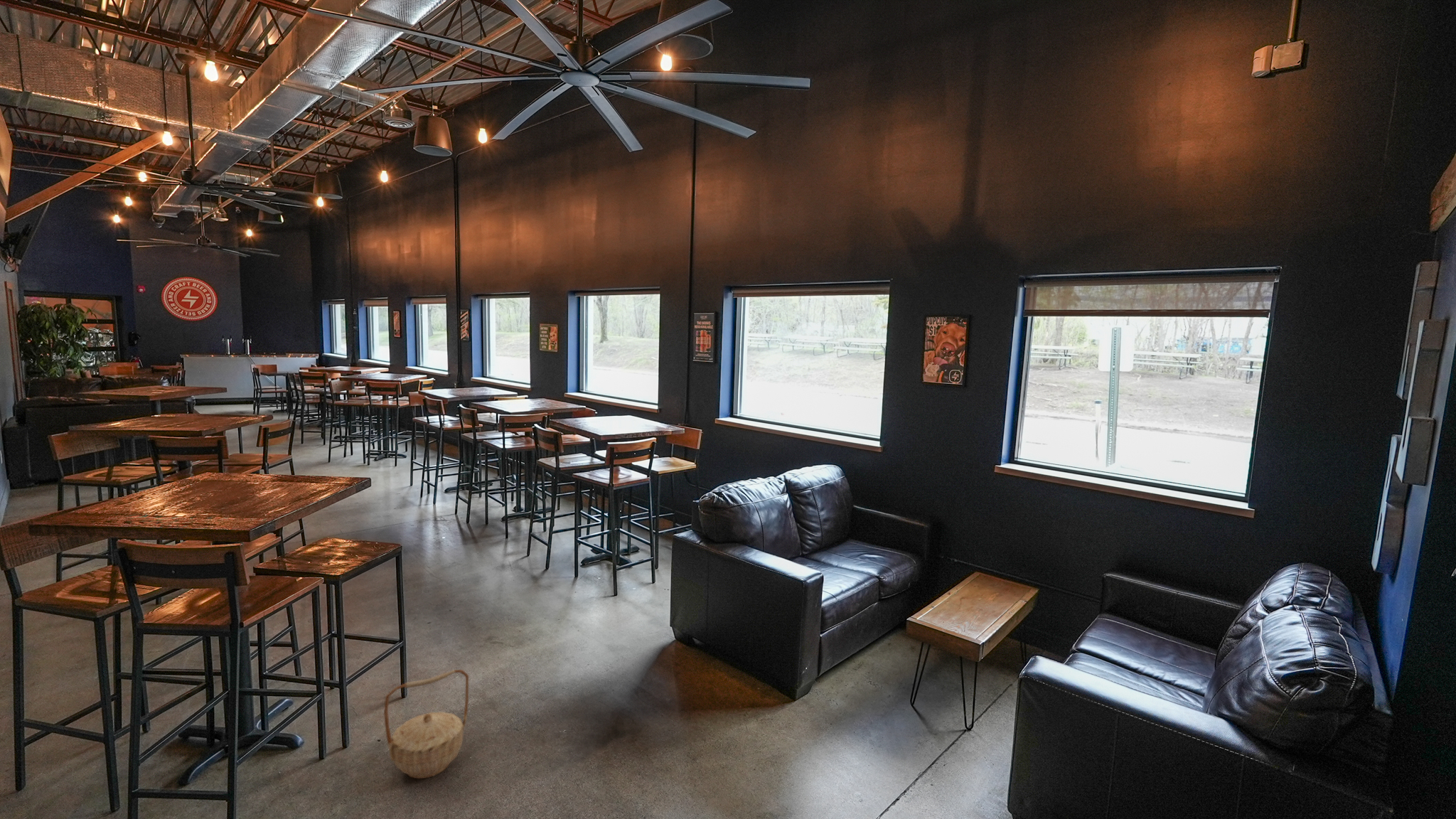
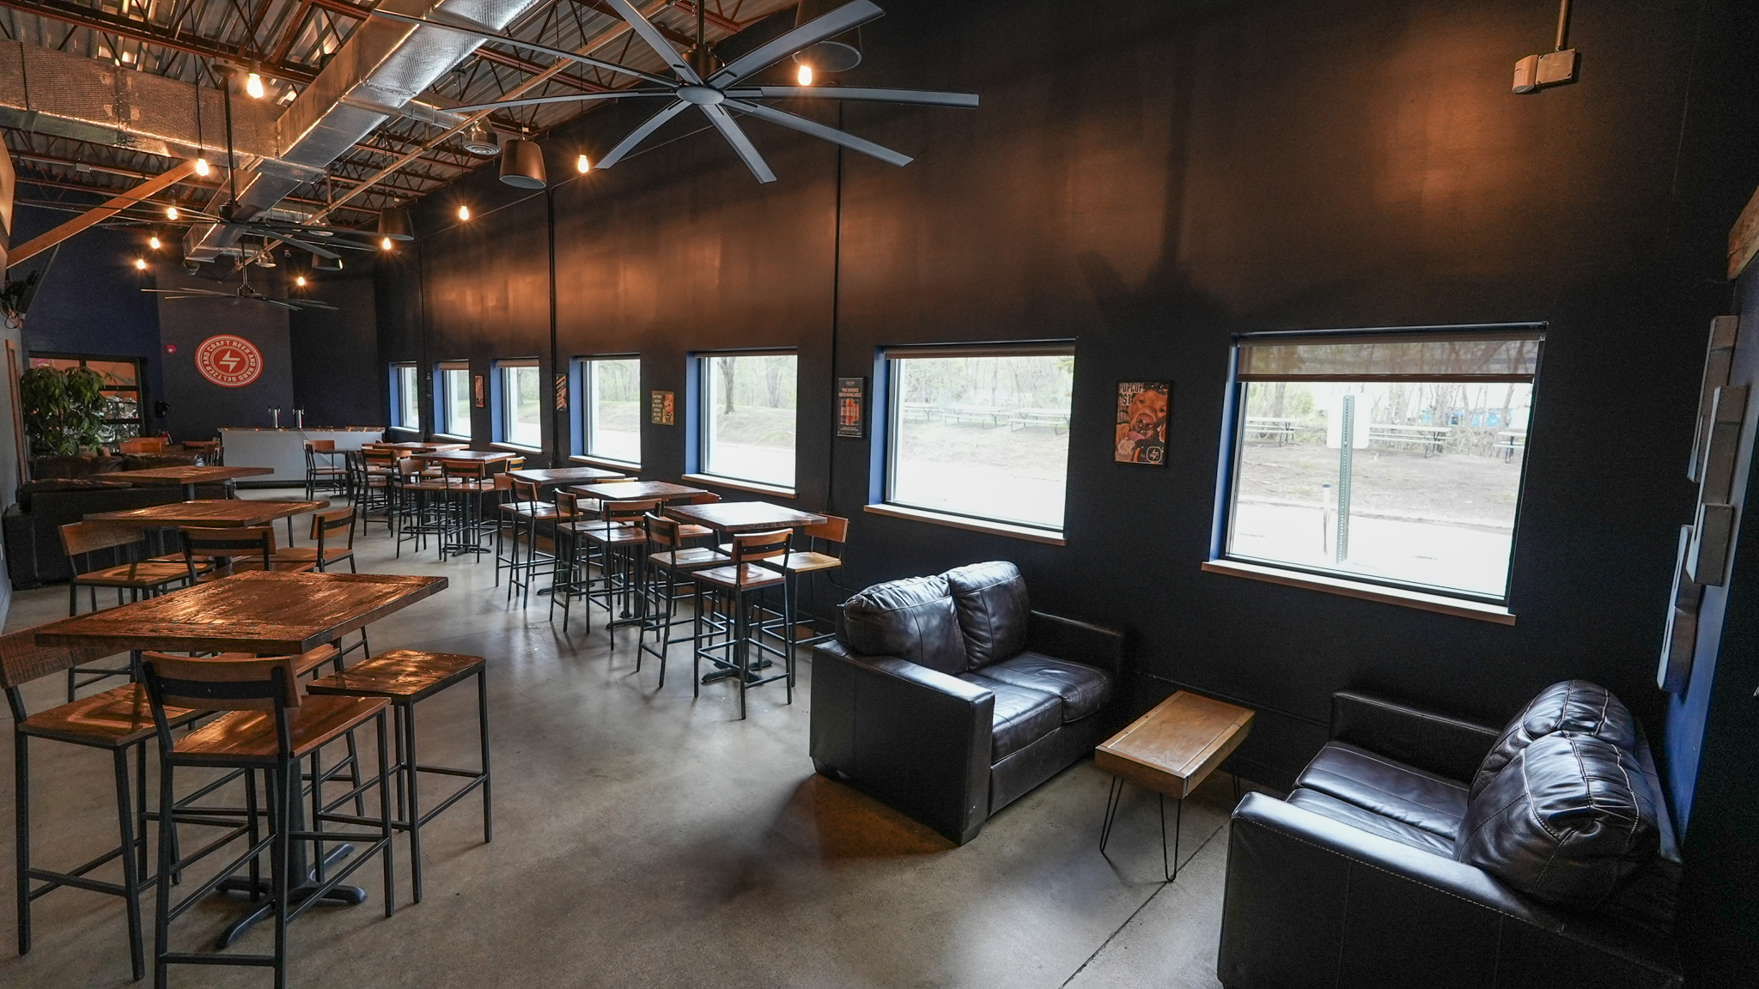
- basket (428, 720)
